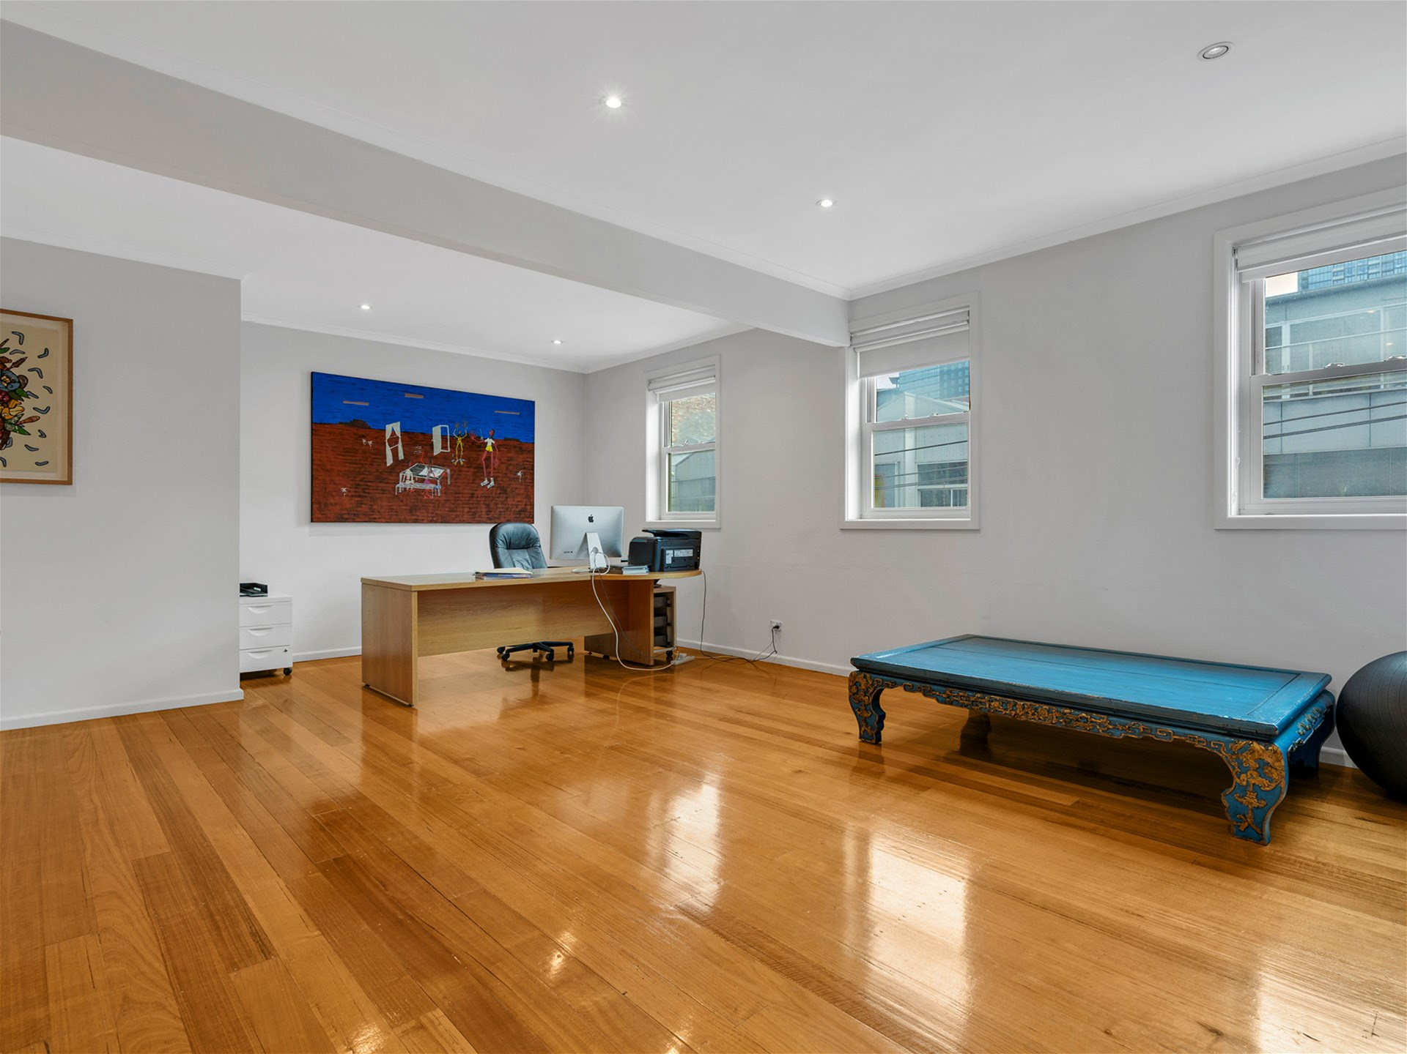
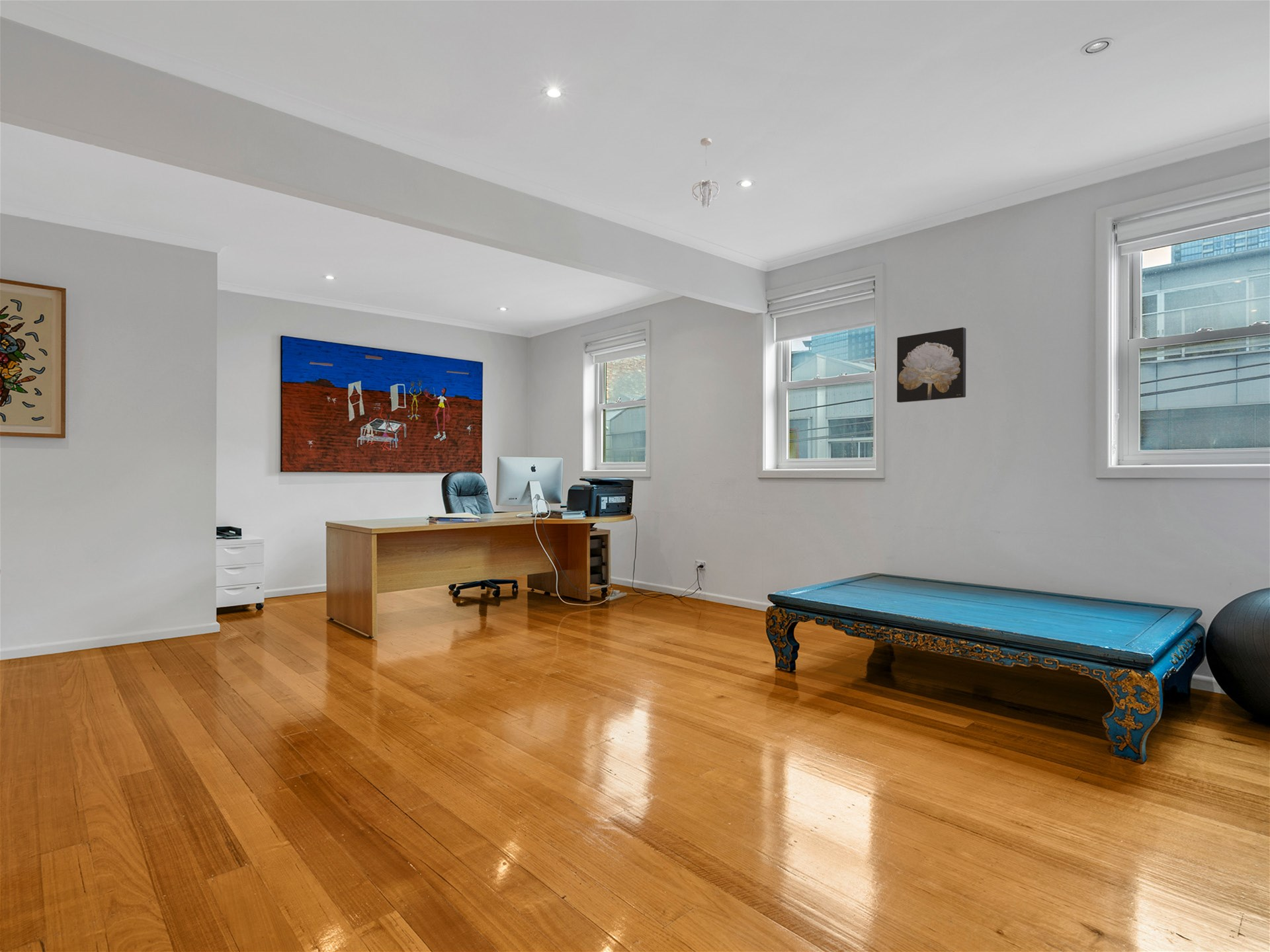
+ wall art (930, 366)
+ pendant light (708, 180)
